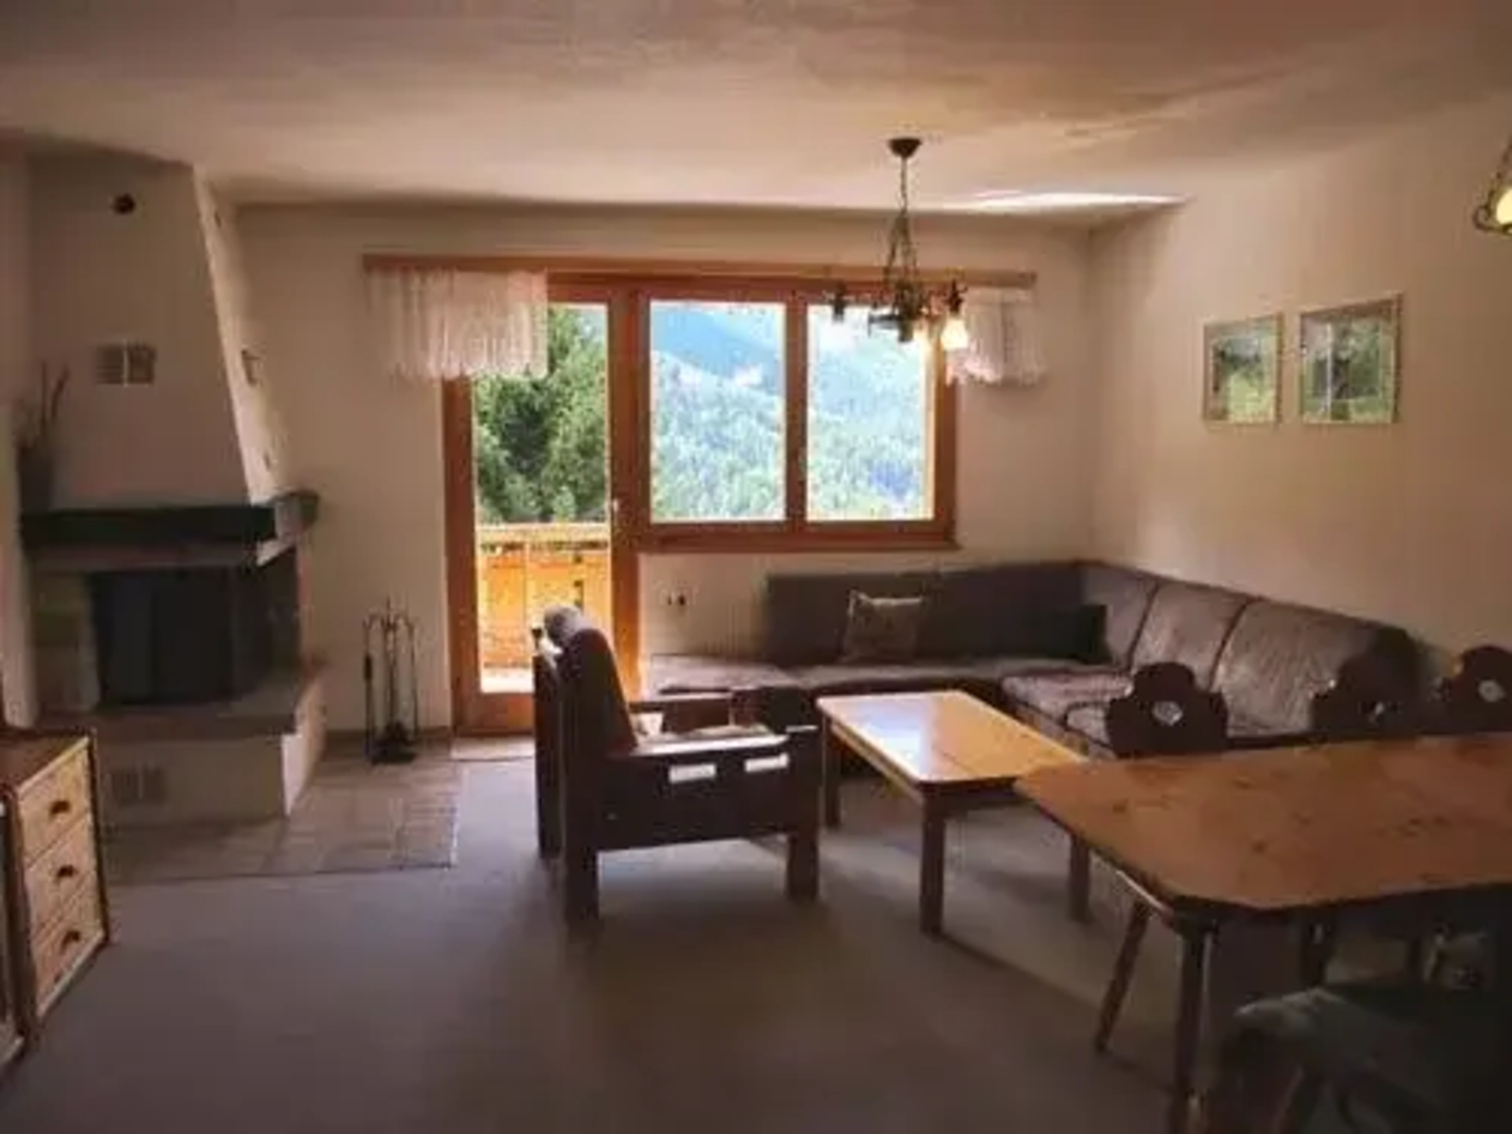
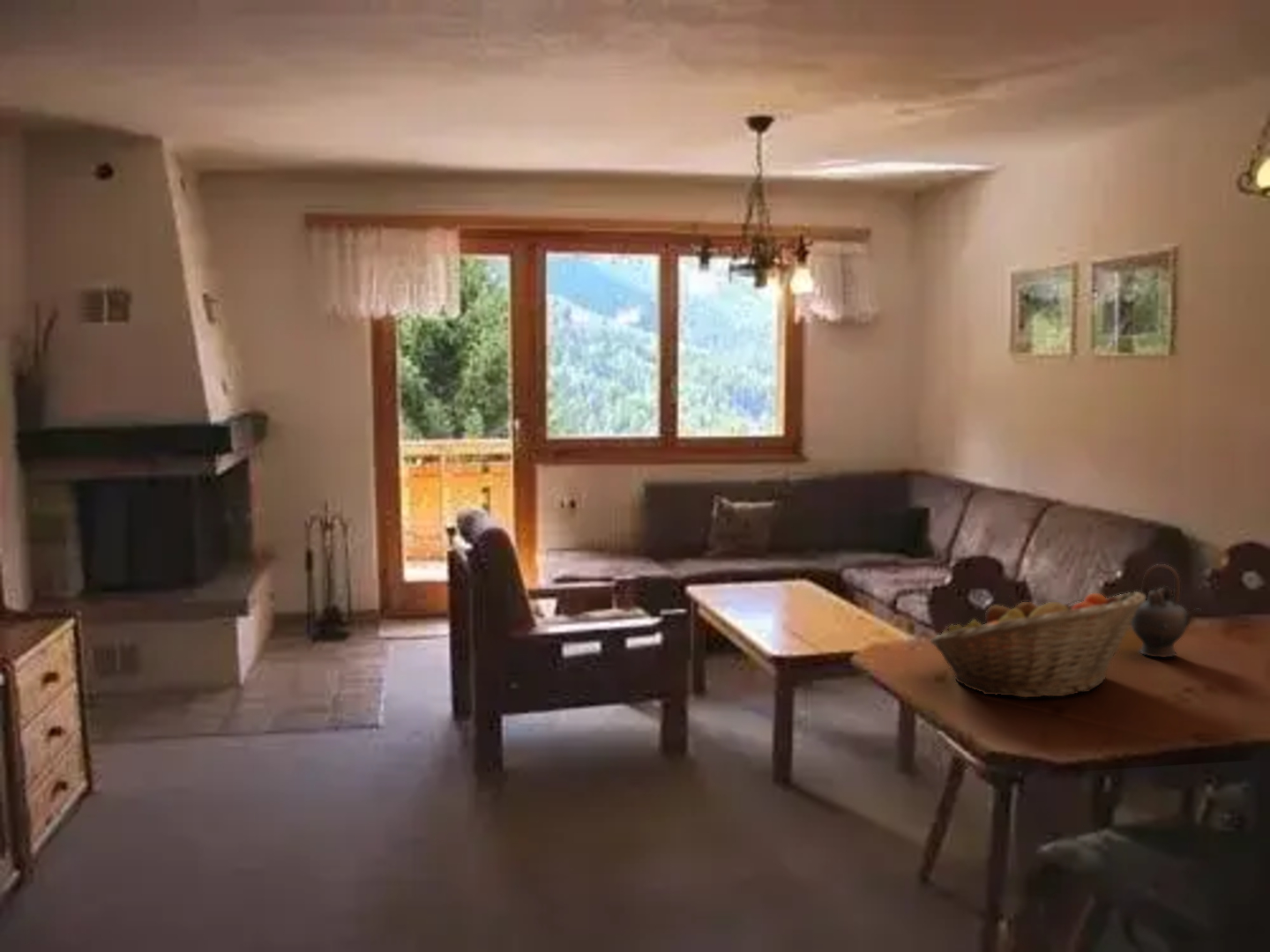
+ fruit basket (1037, 635)
+ teapot (1165, 610)
